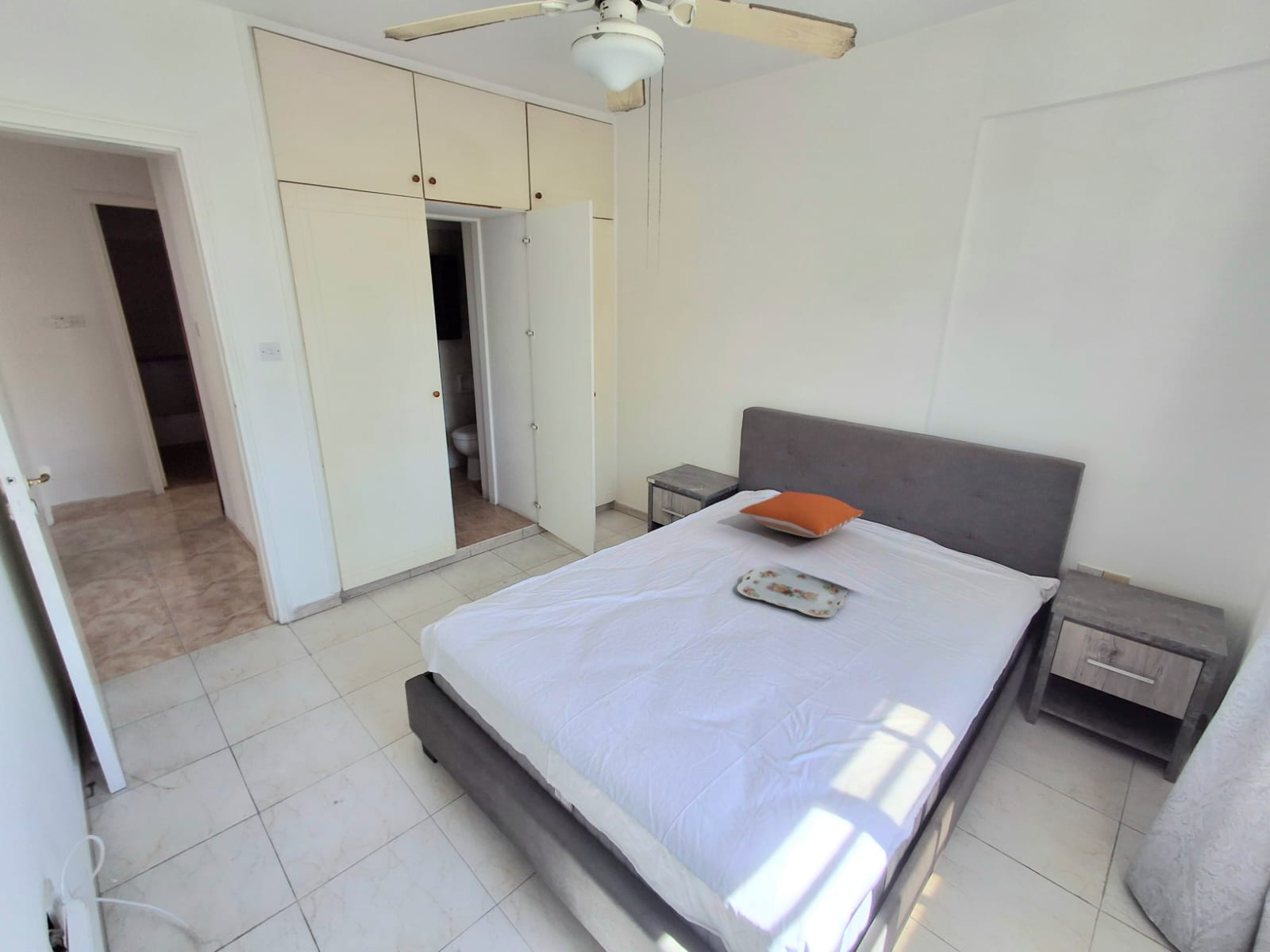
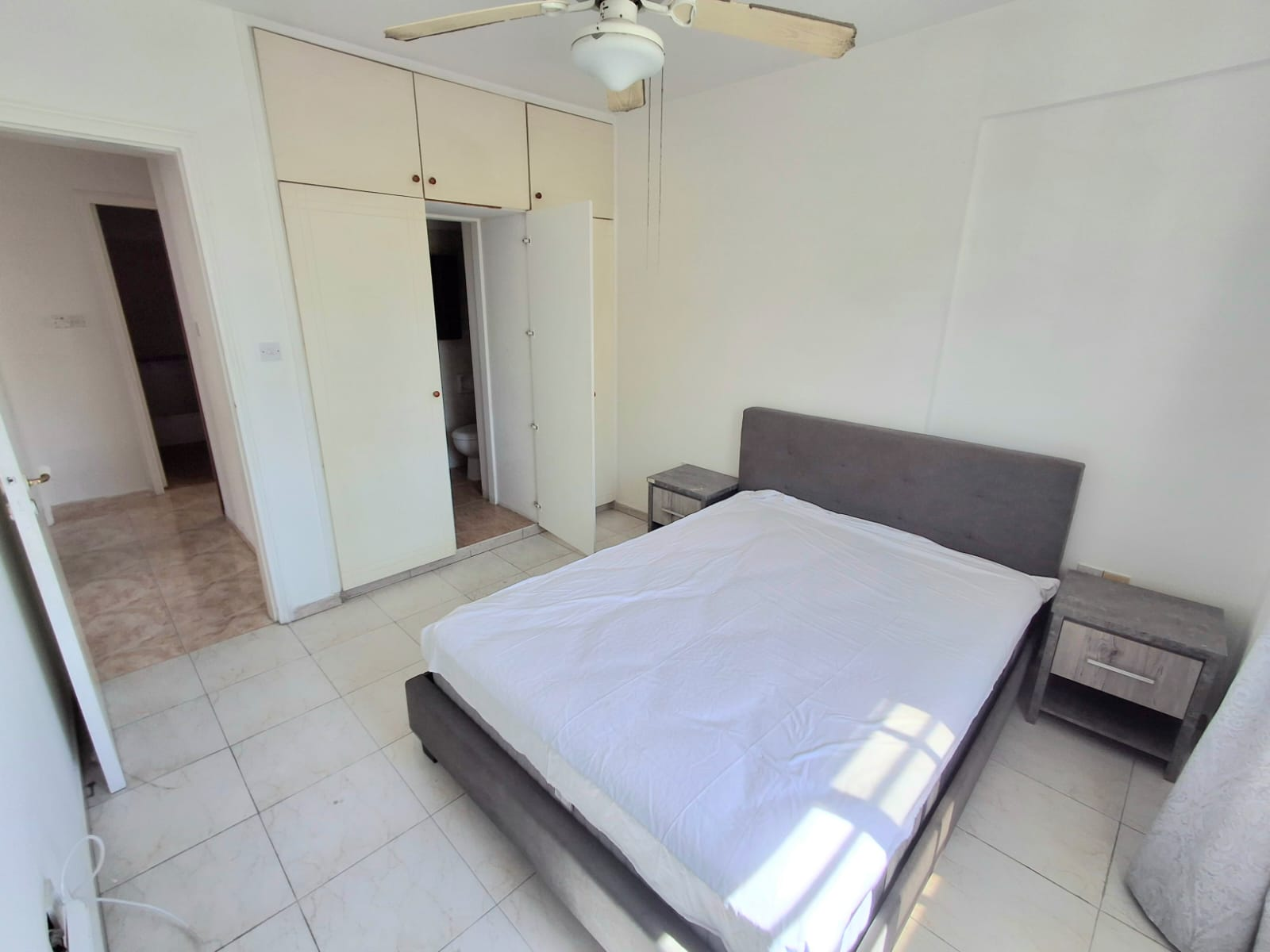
- serving tray (791, 590)
- pillow (800, 512)
